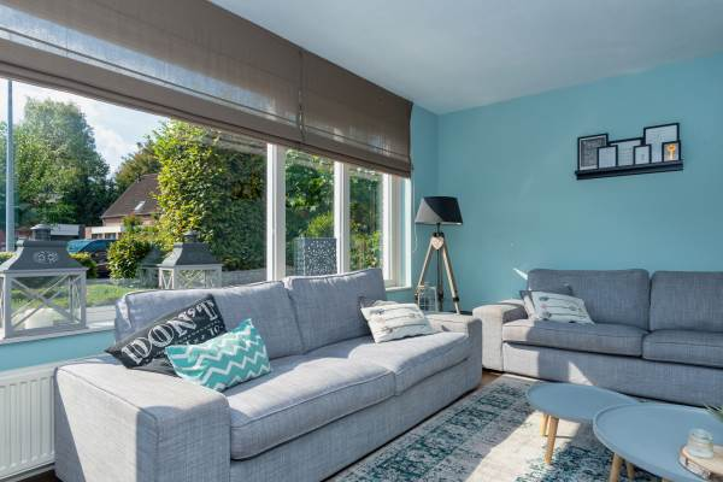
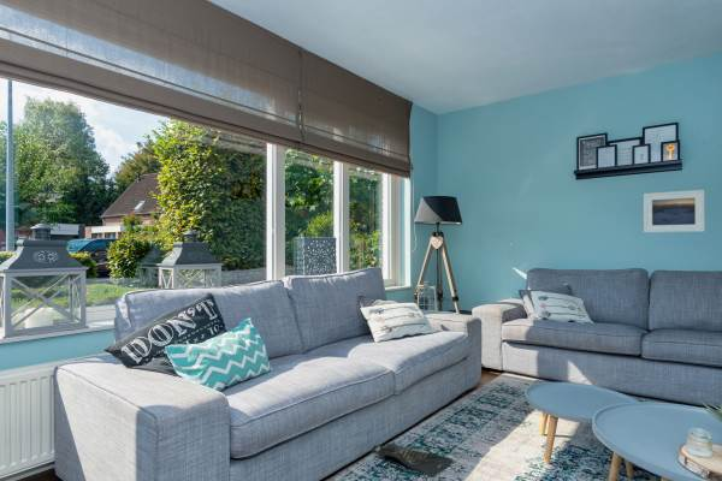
+ bag (412, 453)
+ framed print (673, 212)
